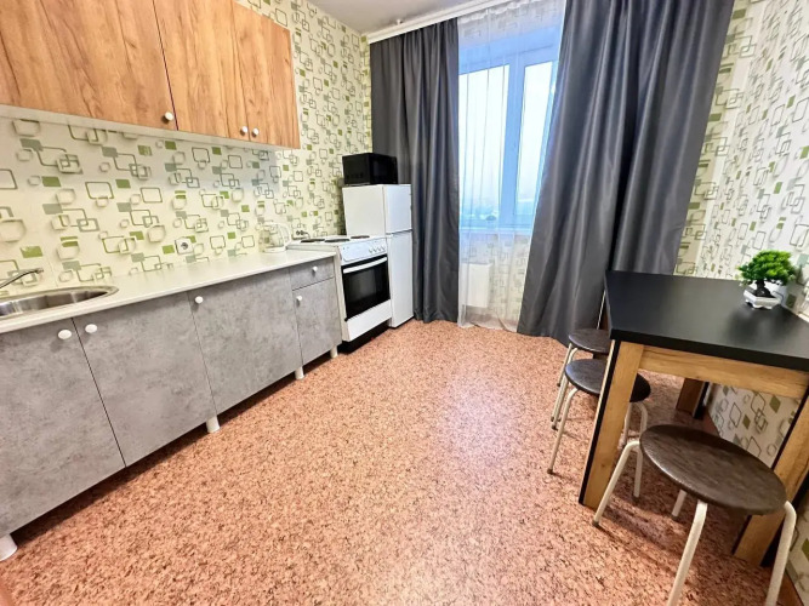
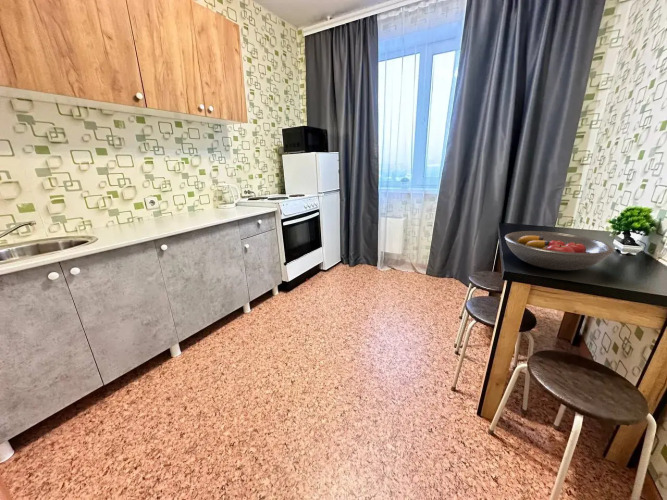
+ fruit bowl (552, 249)
